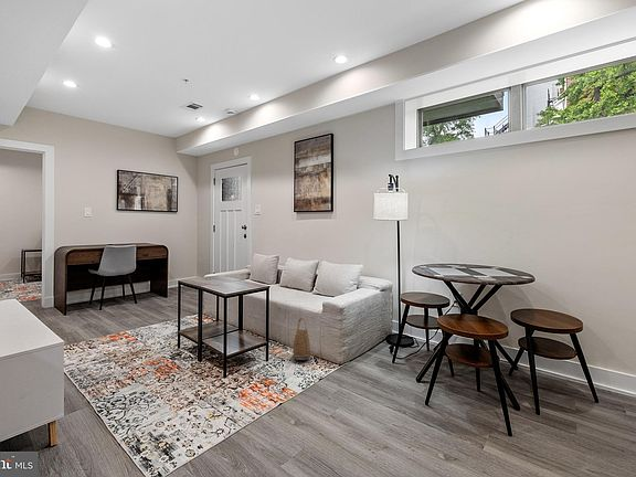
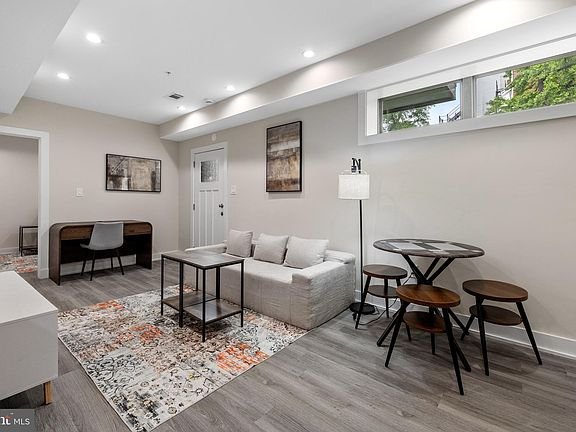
- basket (301, 339)
